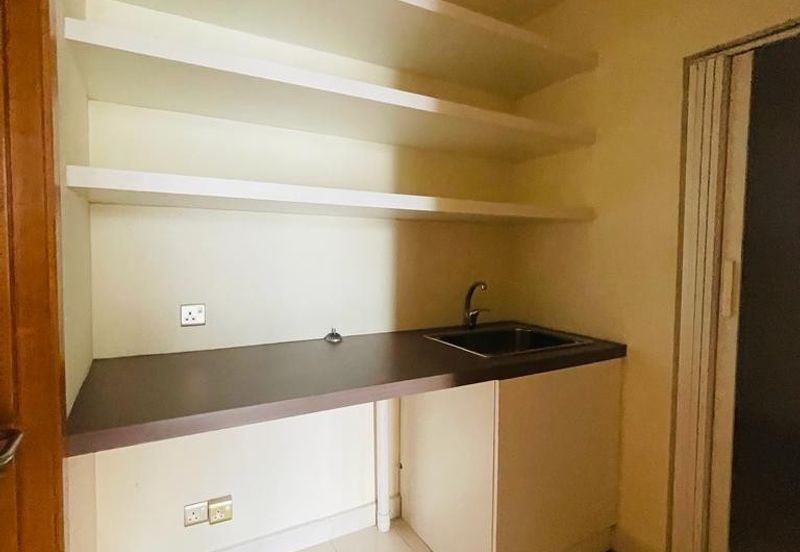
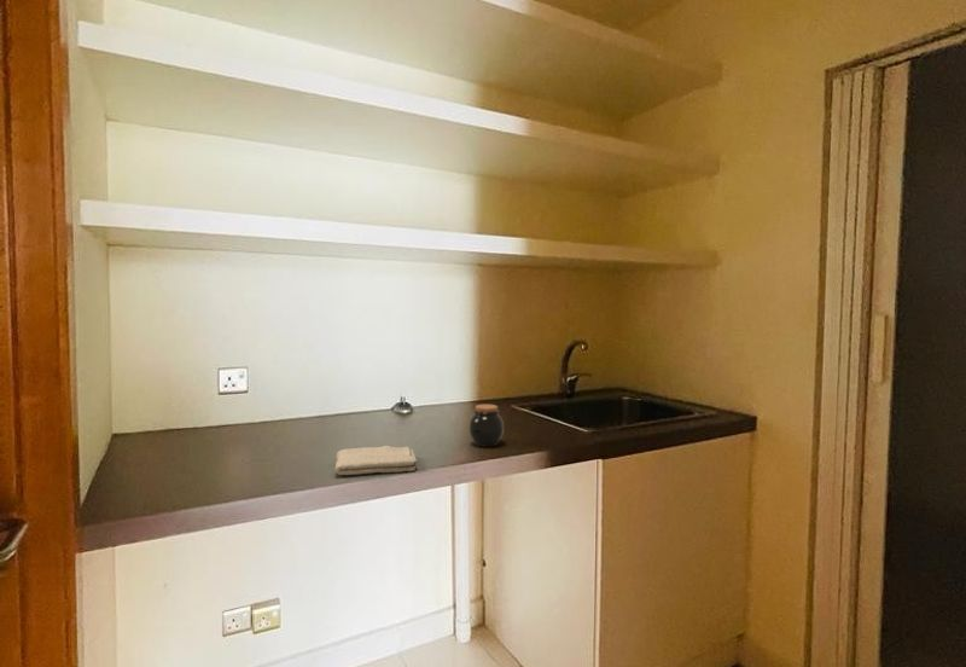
+ washcloth (376, 459)
+ jar (485, 424)
